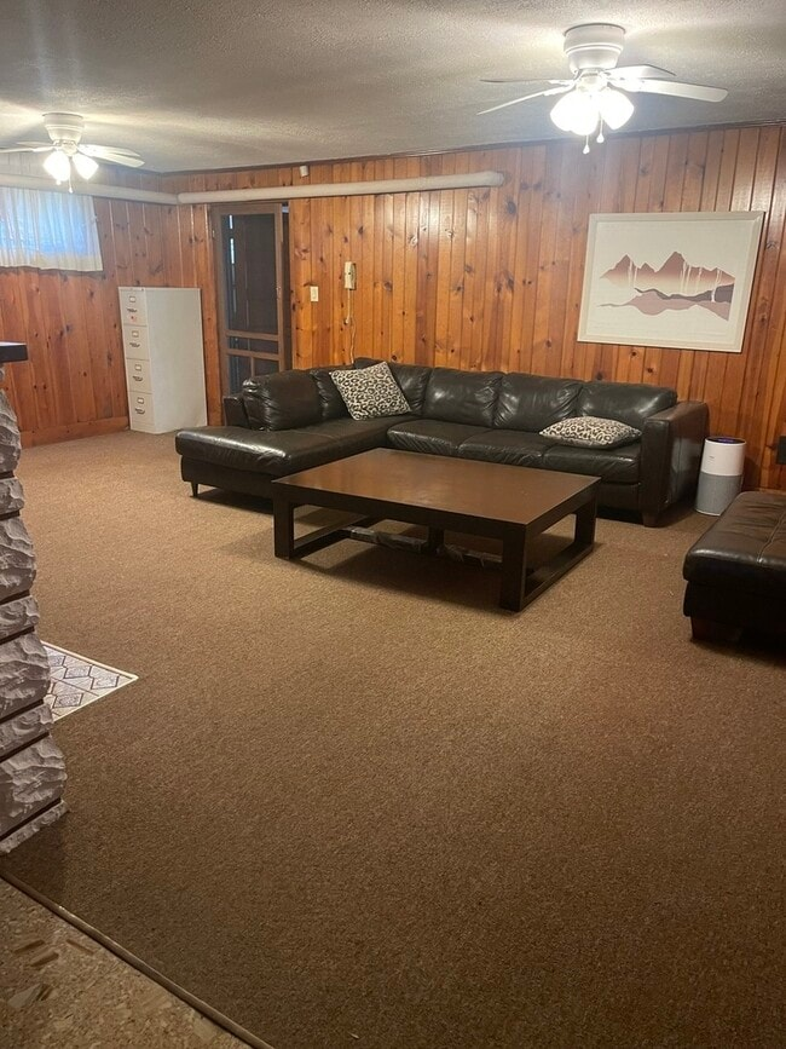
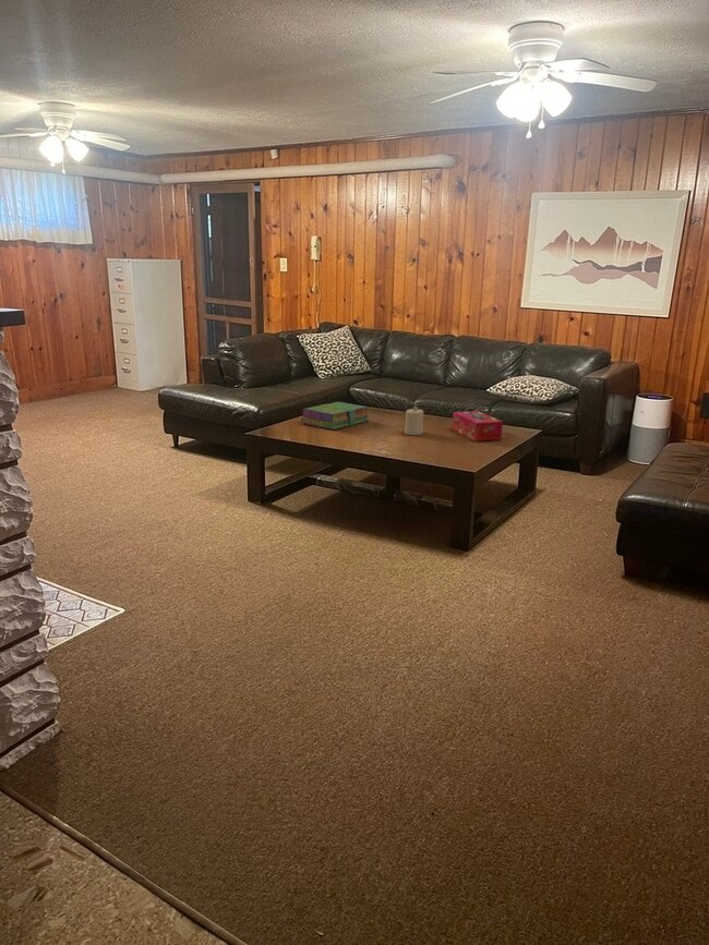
+ candle (413, 420)
+ stack of books (335, 414)
+ tissue box (477, 425)
